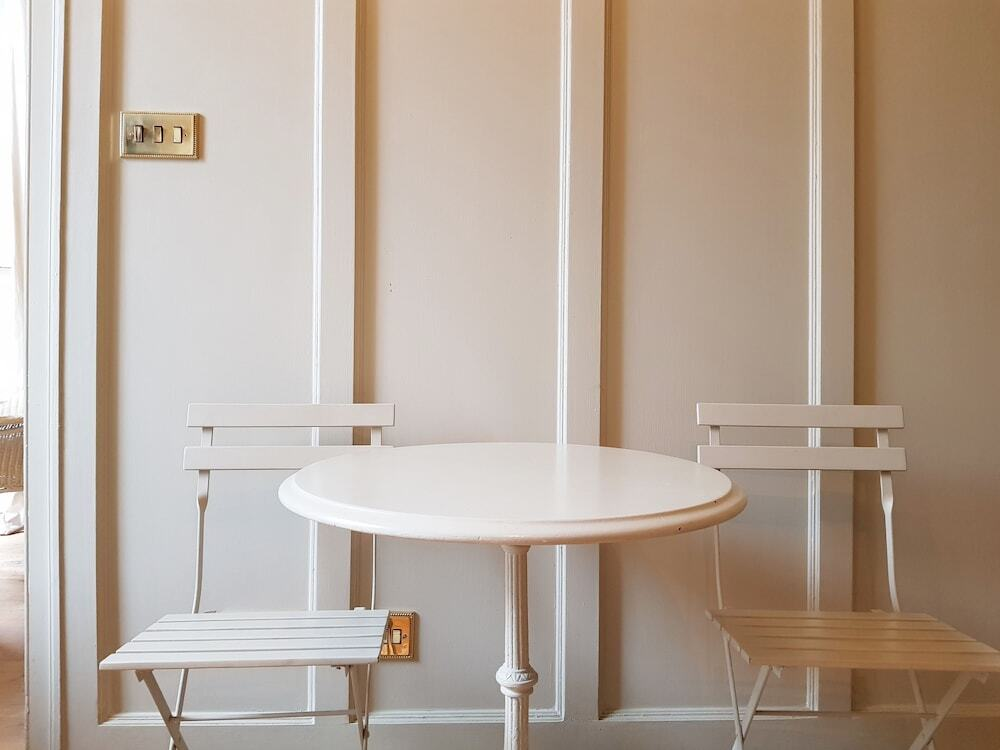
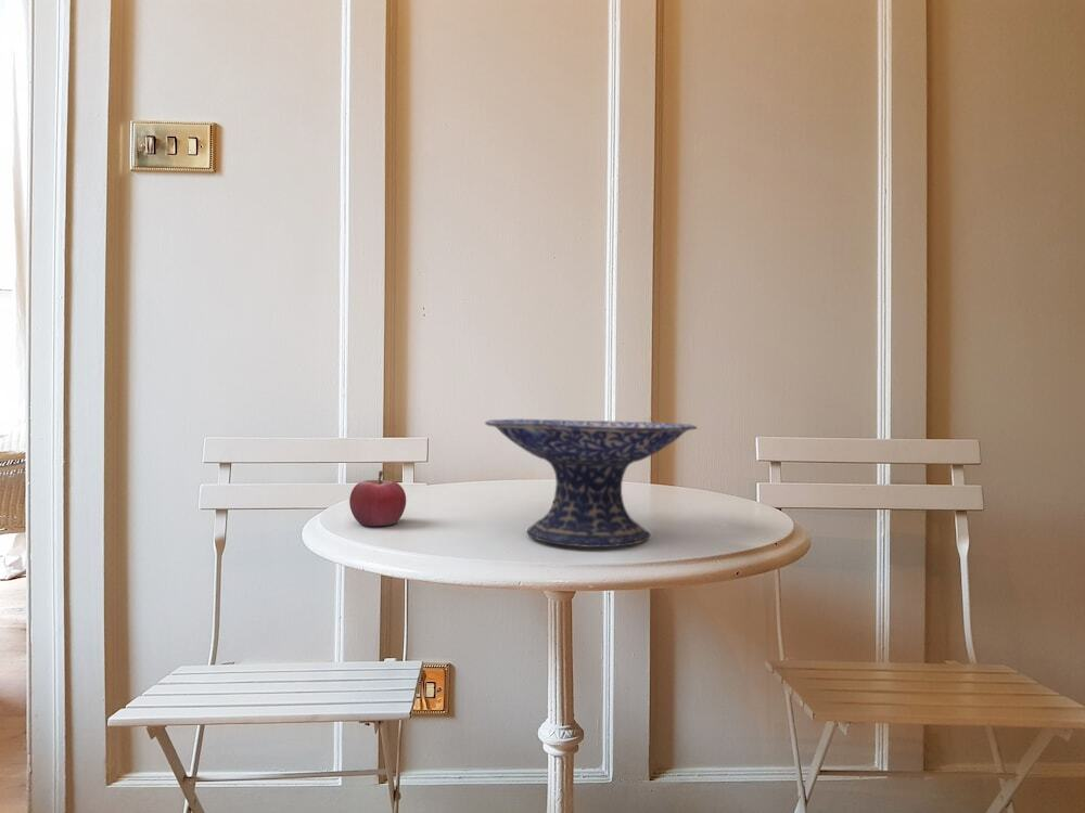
+ decorative bowl (589, 477)
+ fruit (378, 496)
